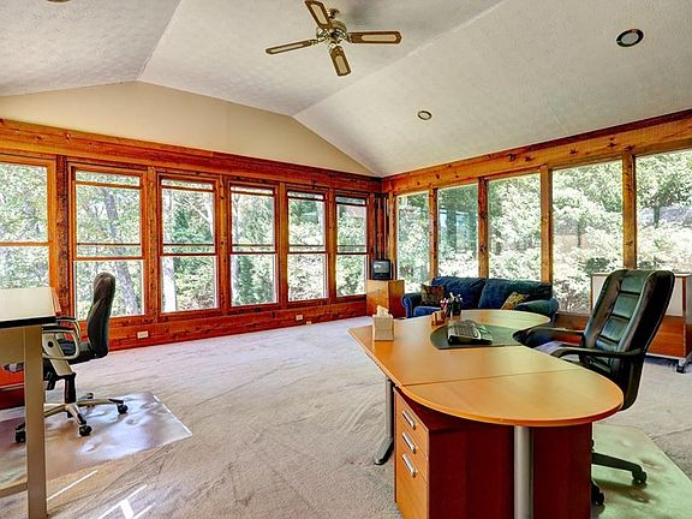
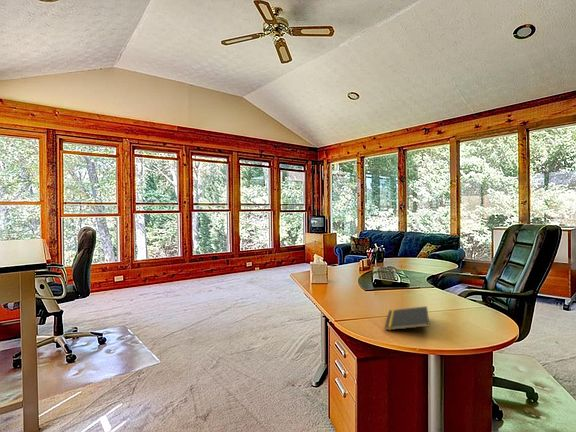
+ notepad (407, 317)
